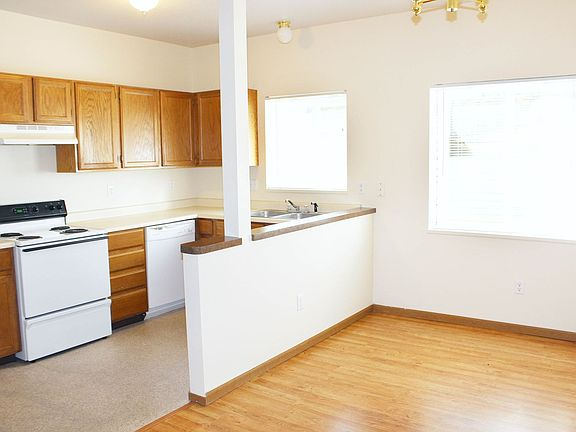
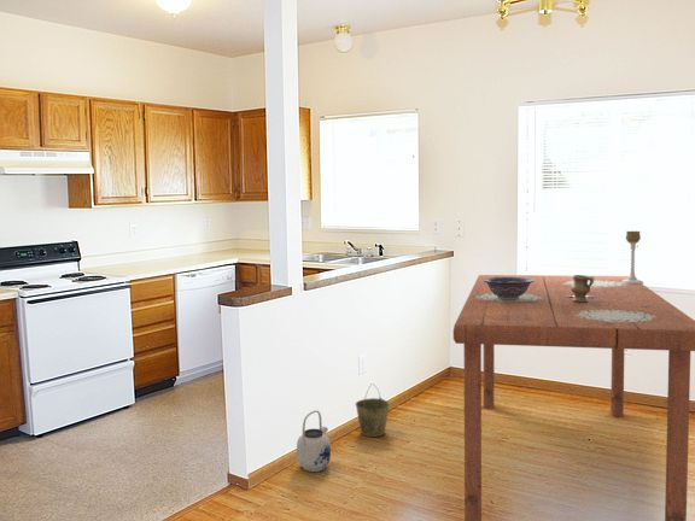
+ teapot (315, 438)
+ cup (580, 286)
+ table (561, 346)
+ decorative bowl (508, 288)
+ candle holder (632, 257)
+ bucket (372, 408)
